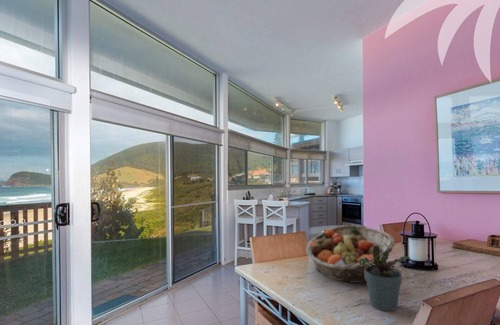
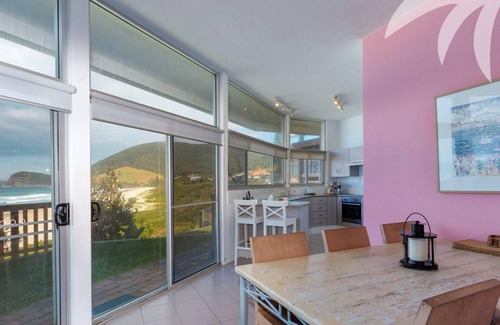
- potted plant (385, 274)
- fruit basket (347, 250)
